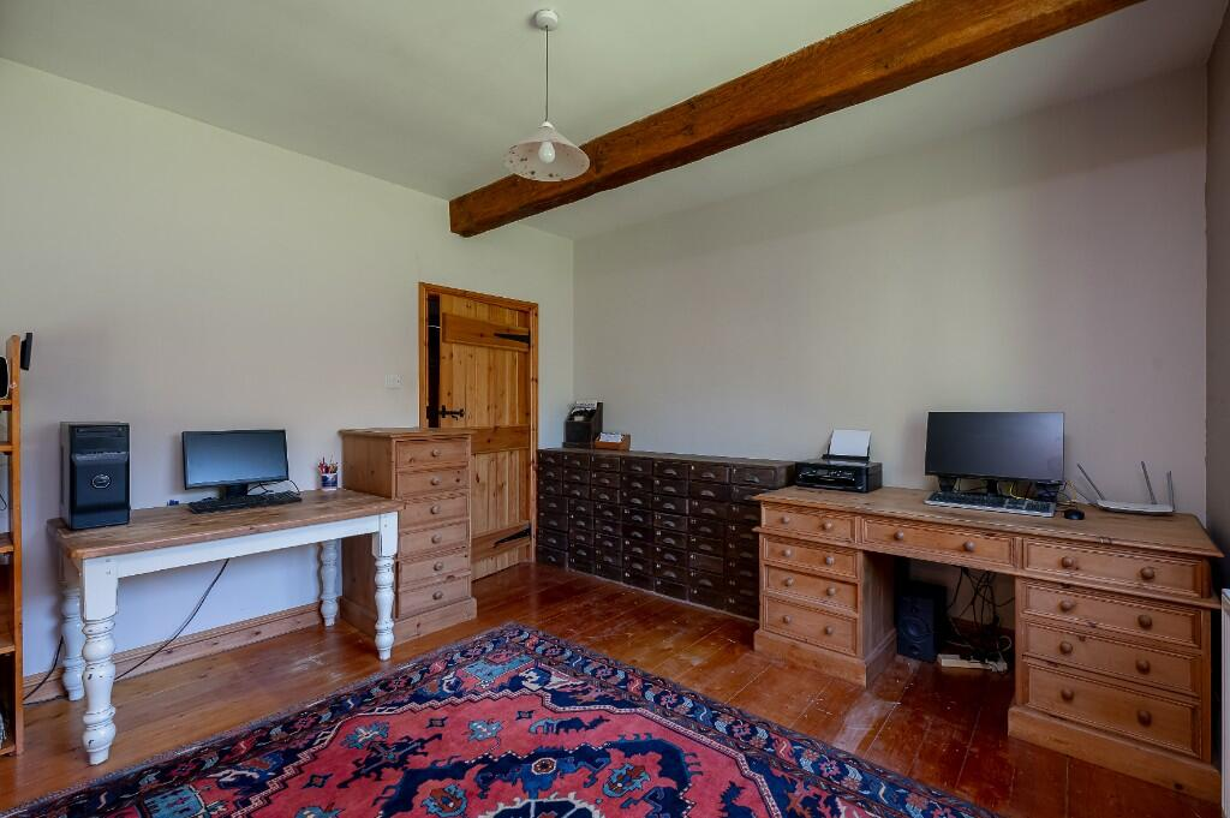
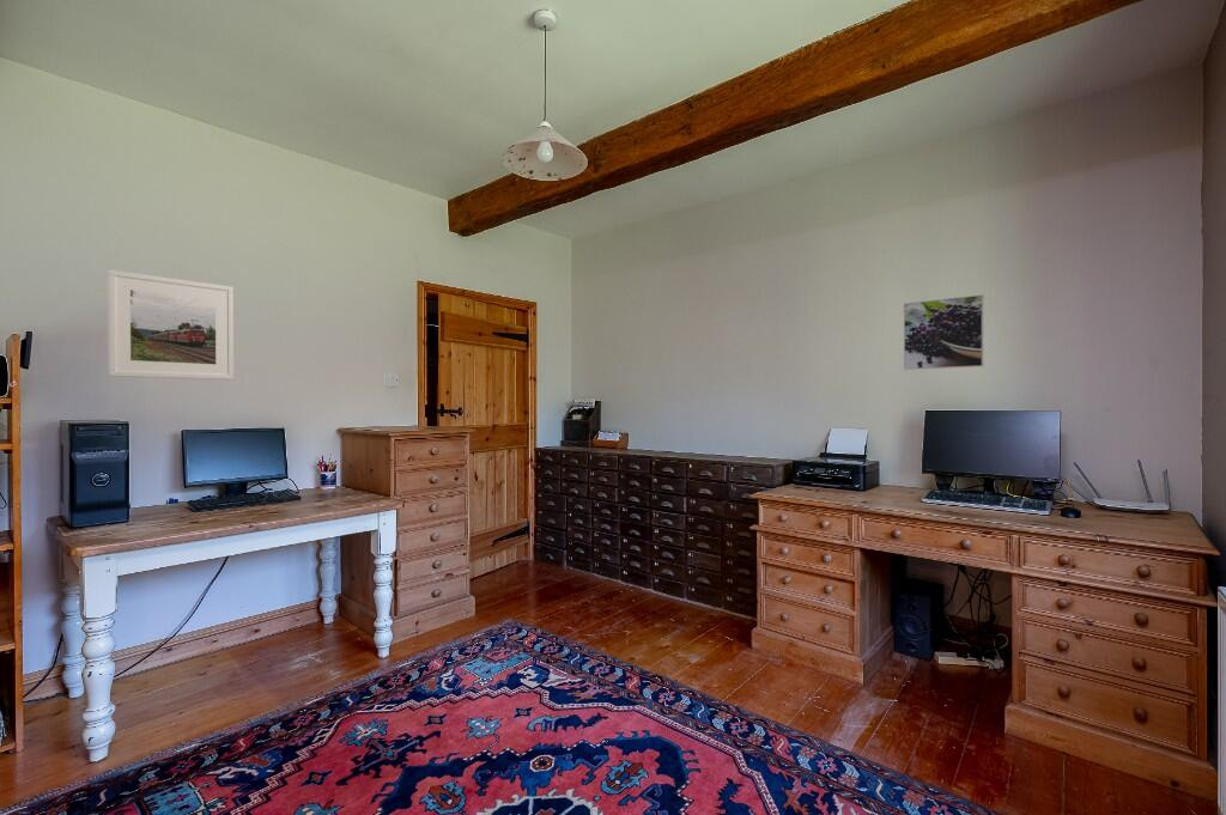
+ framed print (941, 333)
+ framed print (175, 328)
